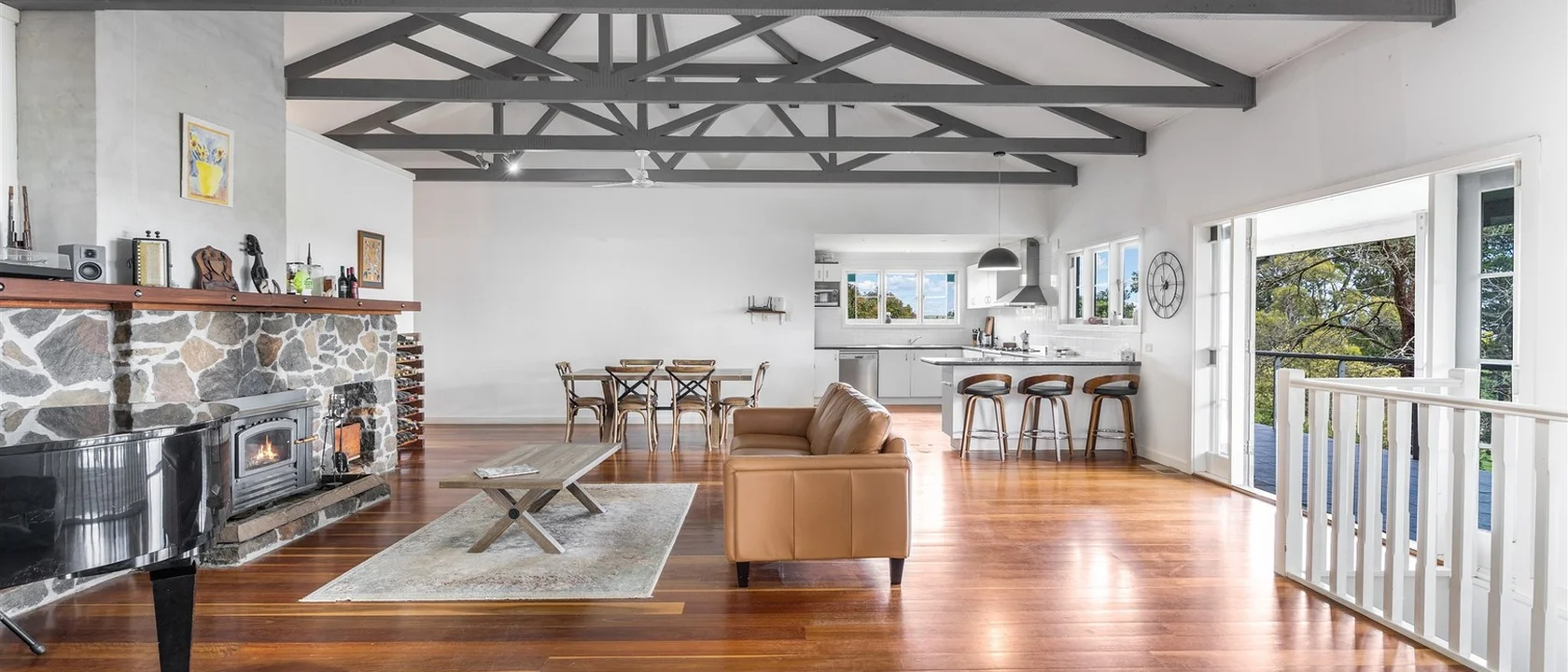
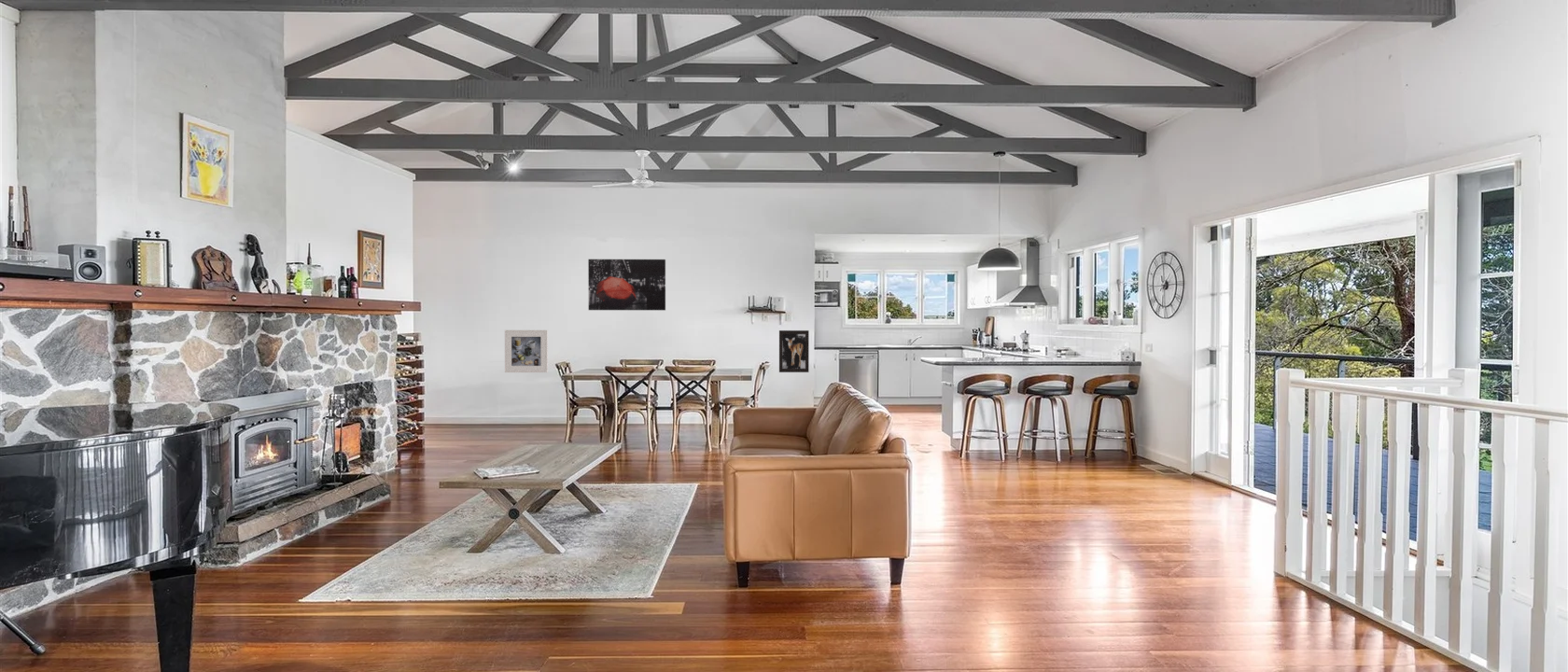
+ wall art (626, 285)
+ wall art (793, 351)
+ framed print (525, 351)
